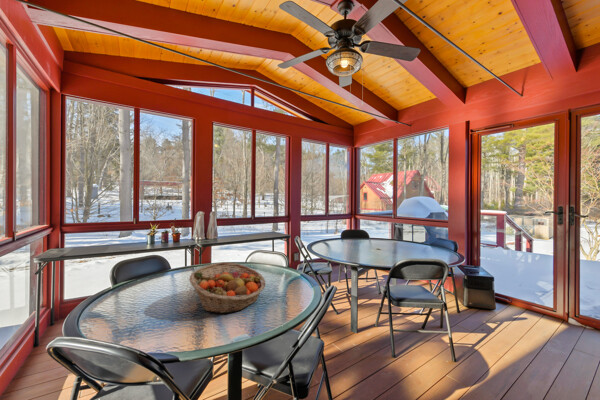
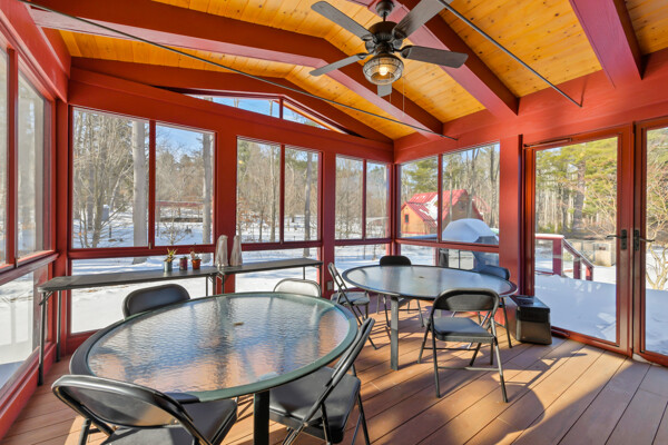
- fruit basket (229, 285)
